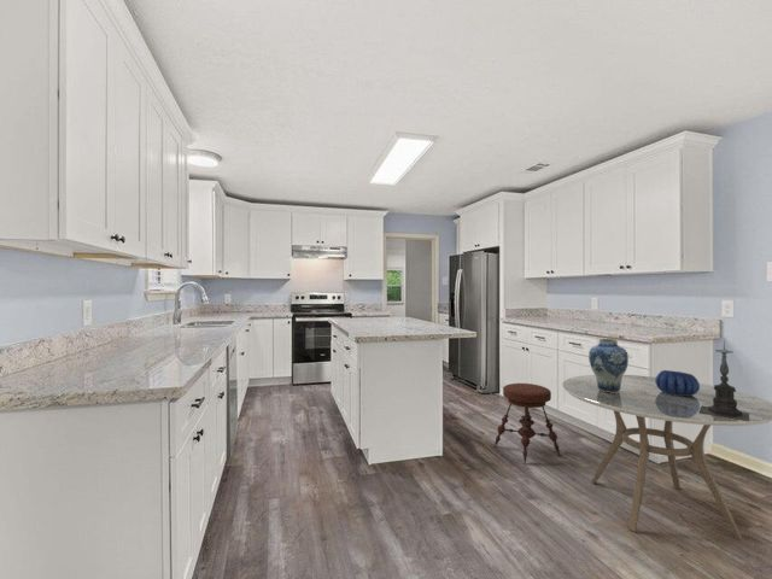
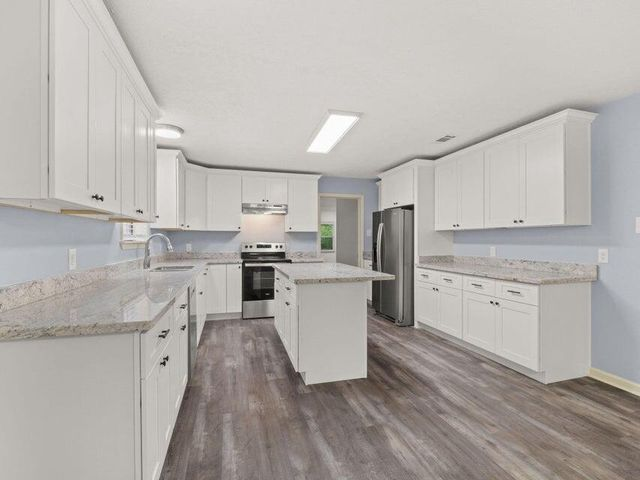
- dining table (657, 450)
- vase (608, 364)
- candle holder (724, 375)
- decorative bowl (676, 381)
- stool (526, 419)
